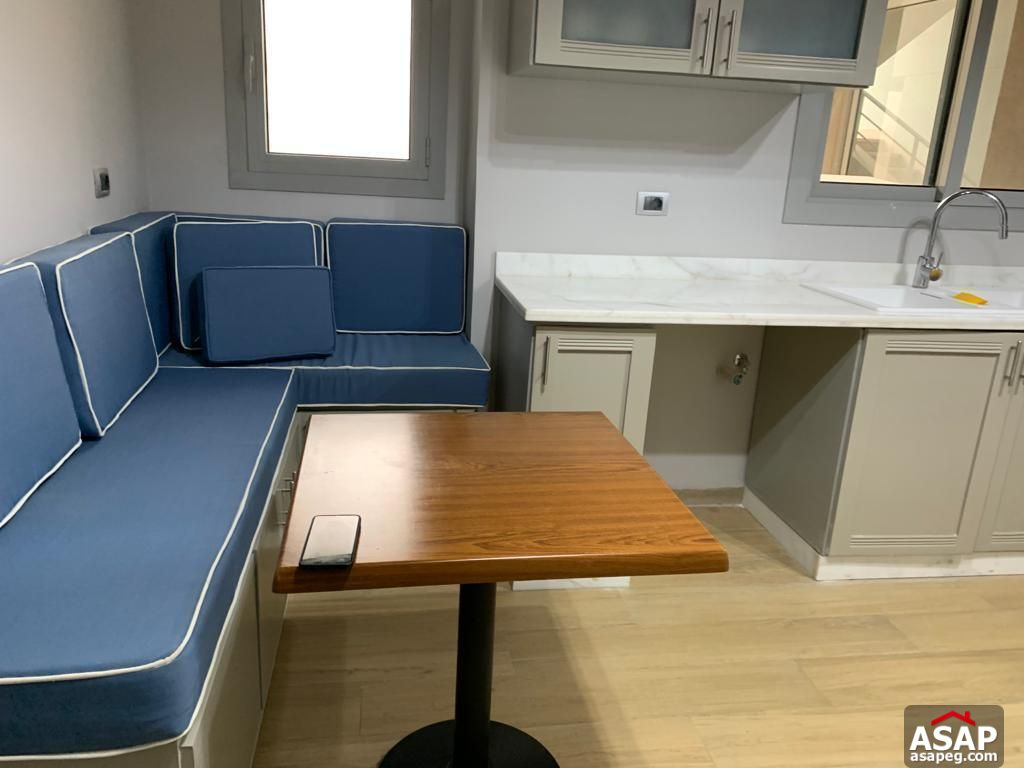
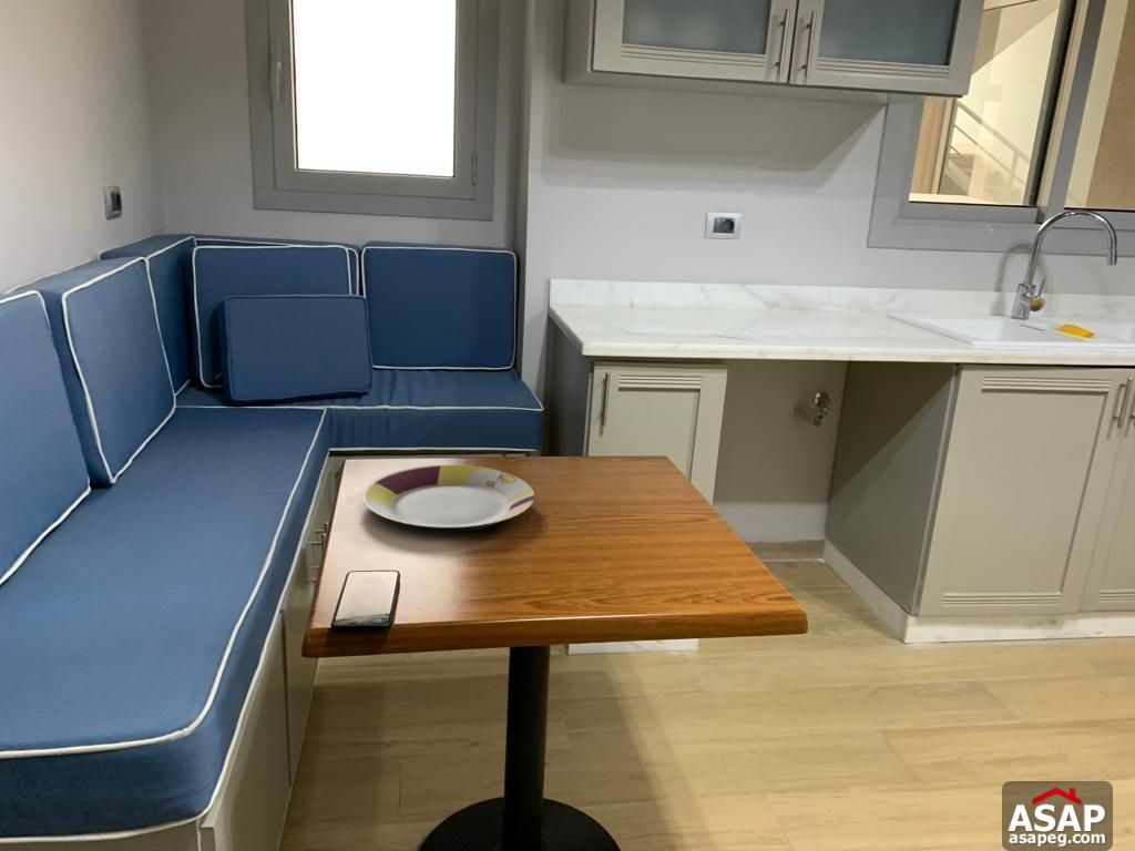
+ plate (449, 499)
